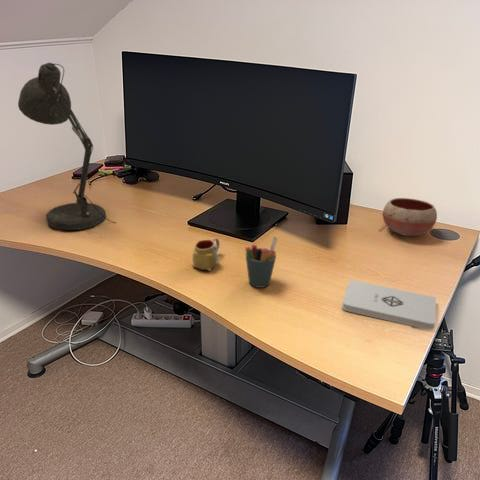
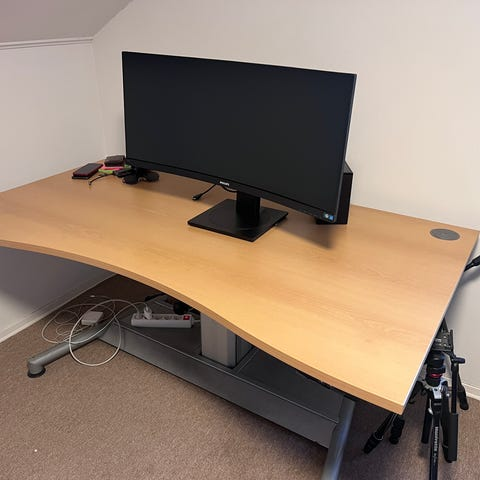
- desk lamp (76, 134)
- mug (209, 251)
- bowl (408, 217)
- pen holder (260, 261)
- notepad (389, 303)
